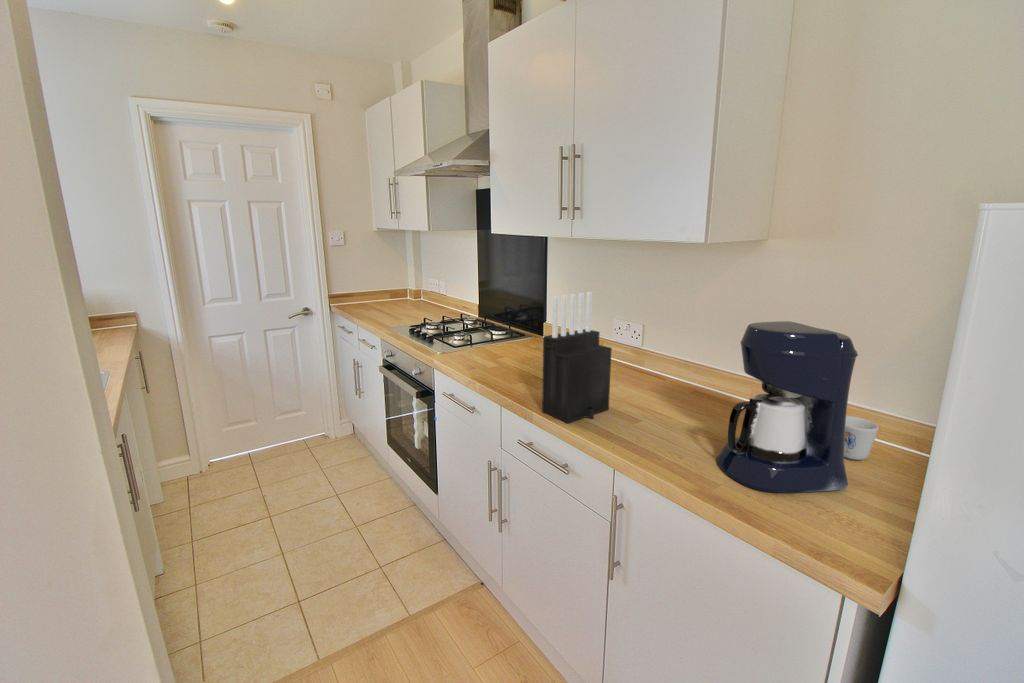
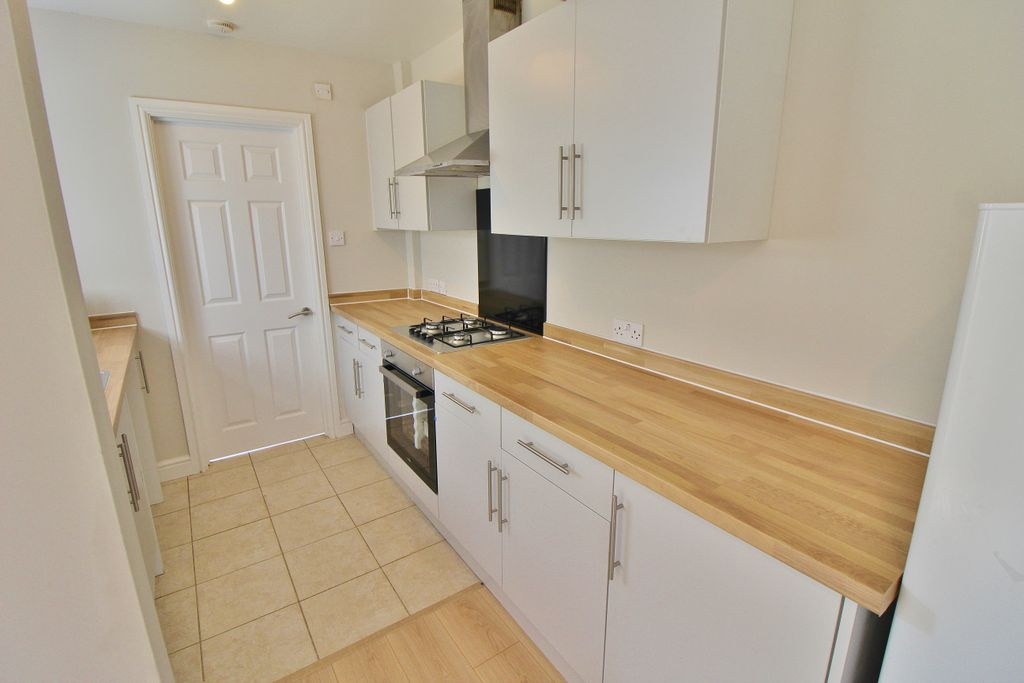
- knife block (580, 355)
- coffee maker (789, 401)
- mug (846, 436)
